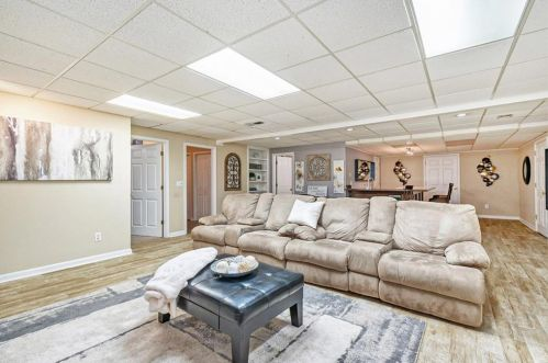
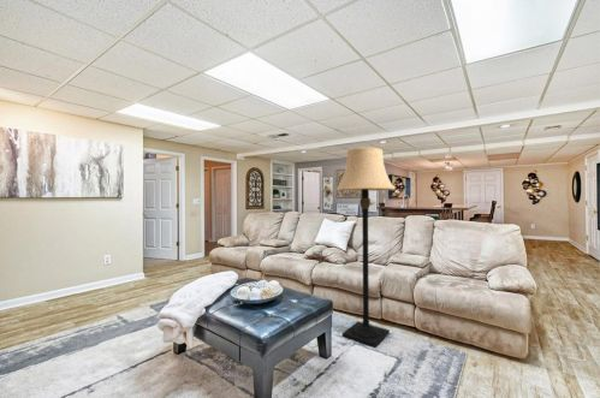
+ lamp (364, 242)
